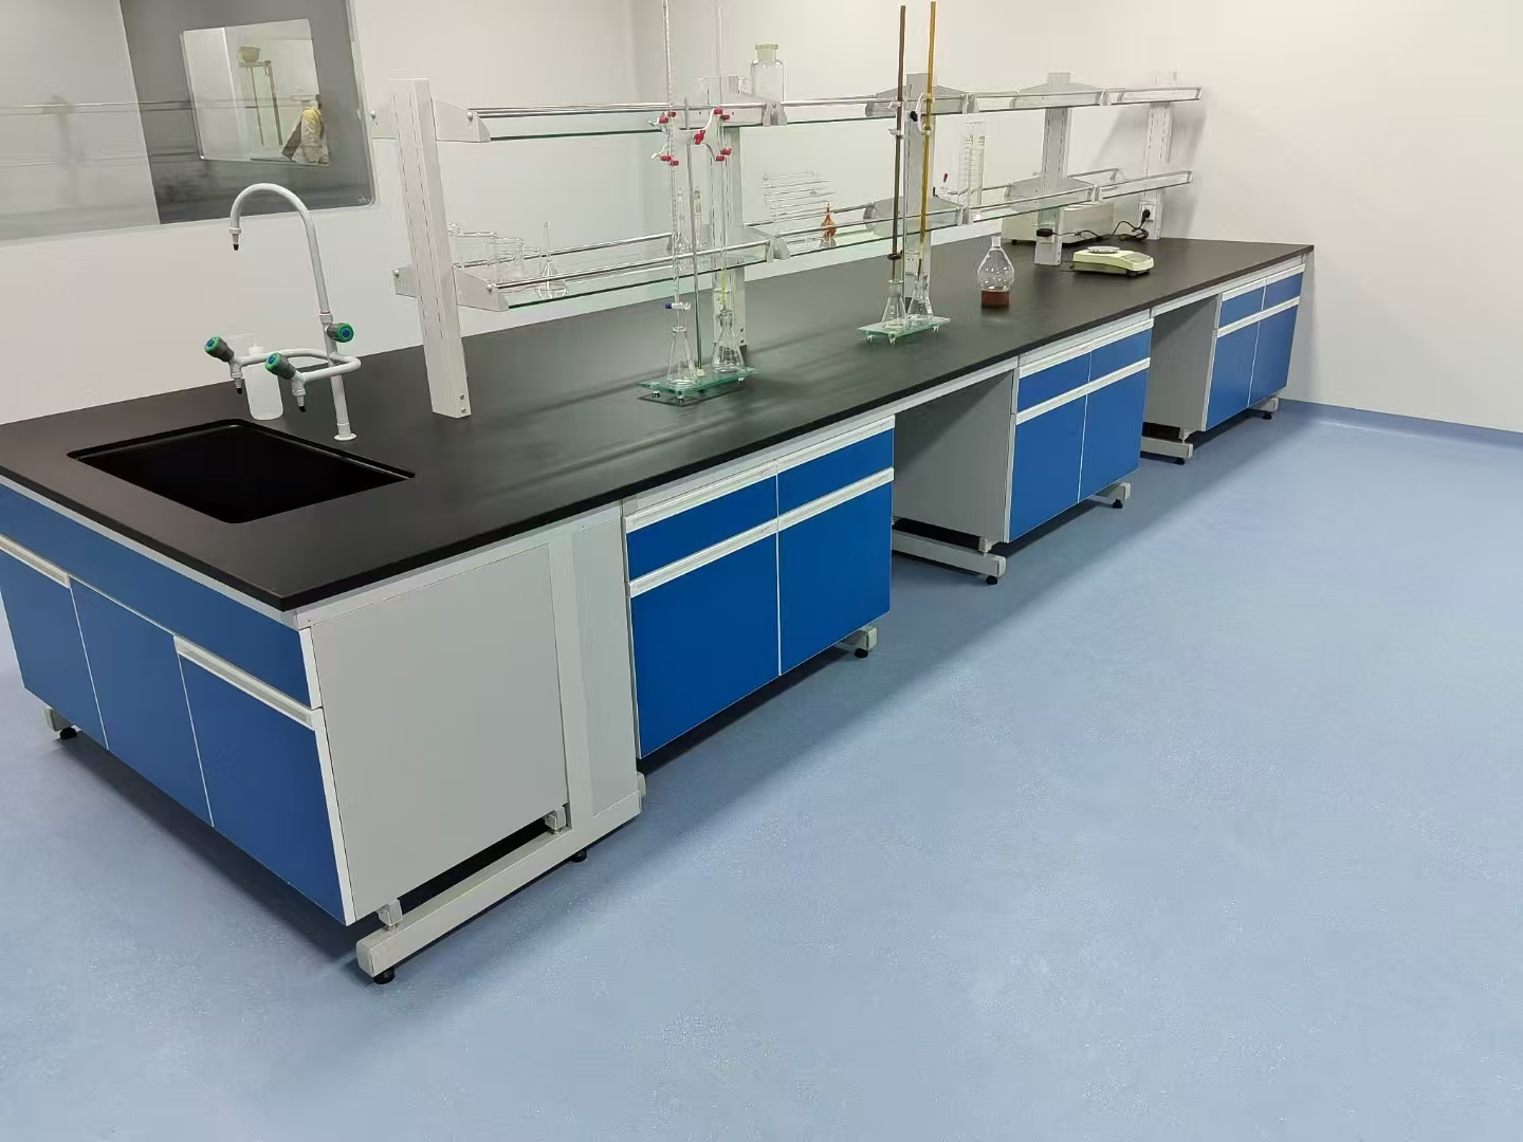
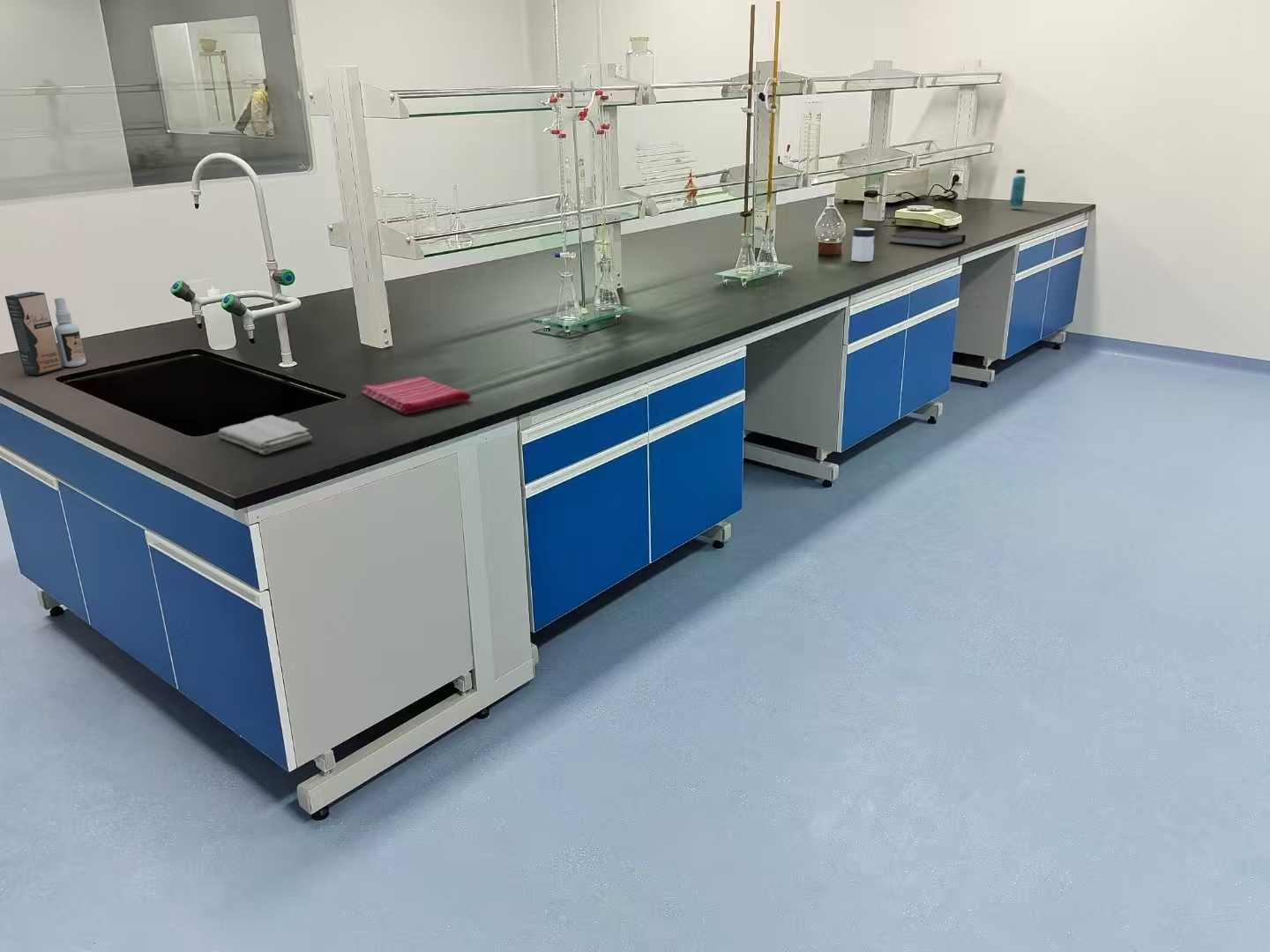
+ dish towel (415, 391)
+ beverage bottle (1018, 189)
+ washcloth (265, 433)
+ spray bottle (48, 331)
+ jar (863, 244)
+ notebook (926, 238)
